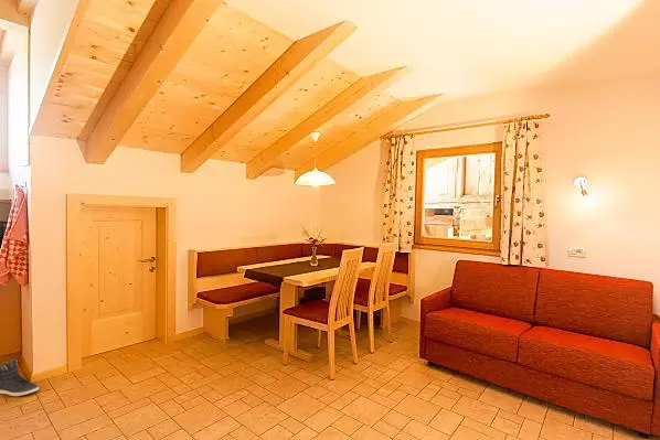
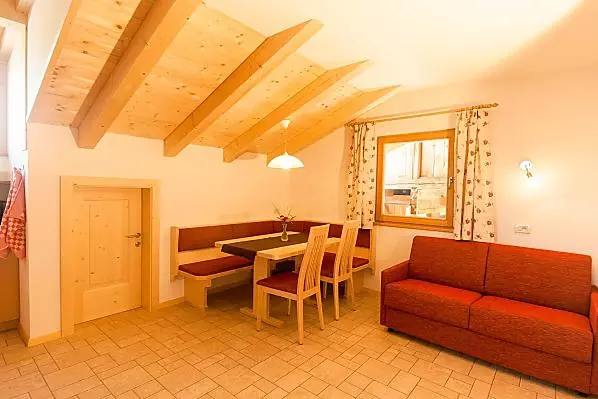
- sneaker (17, 376)
